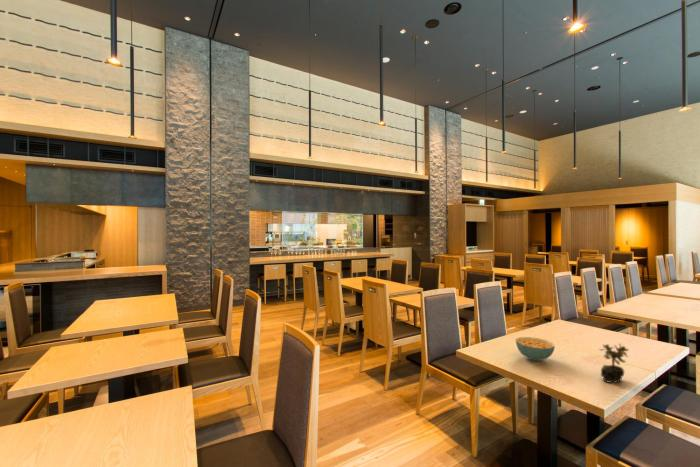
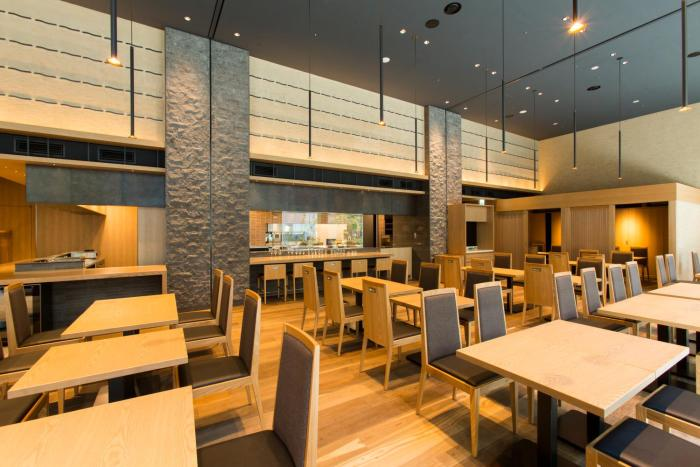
- succulent plant (612, 362)
- cereal bowl (534, 350)
